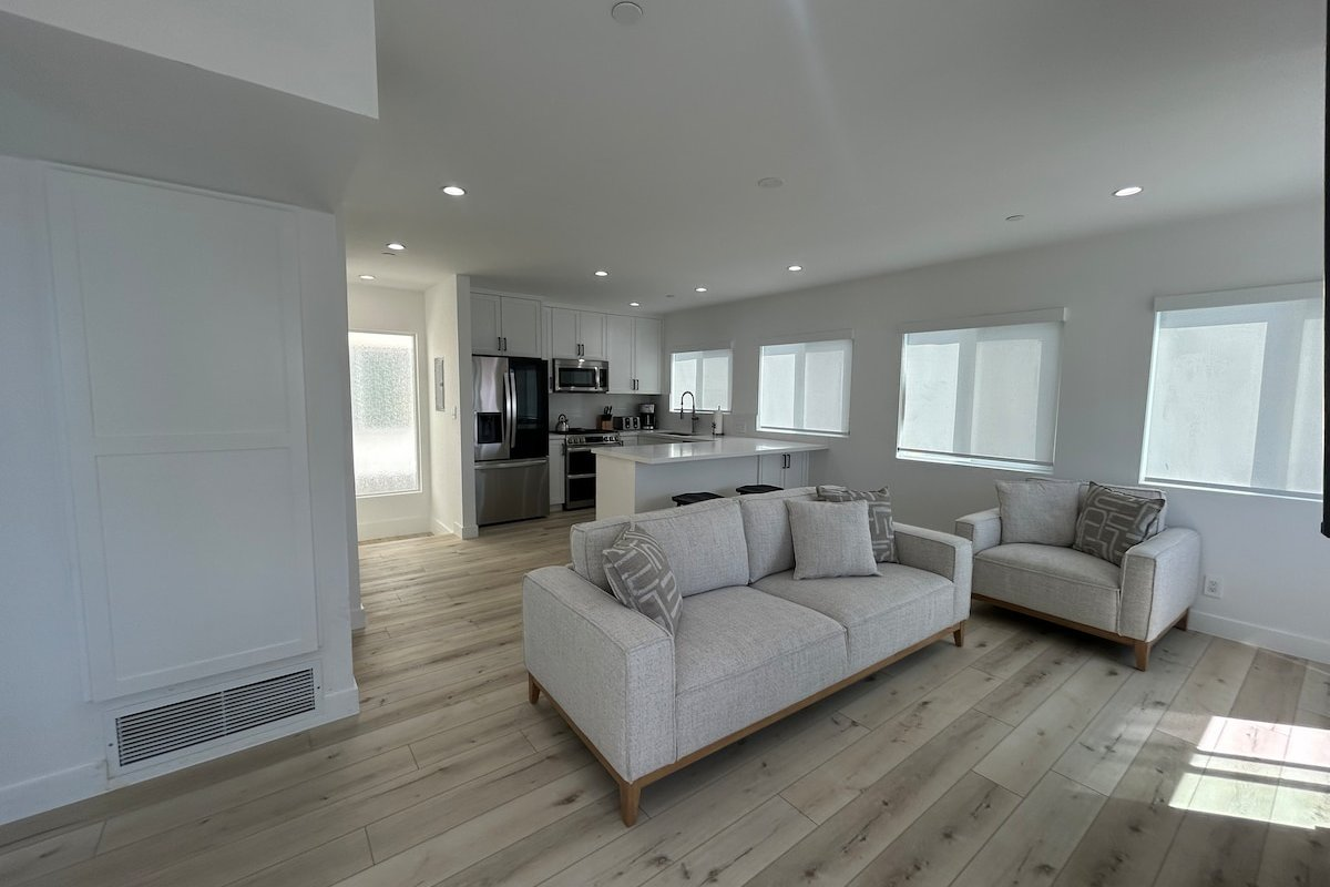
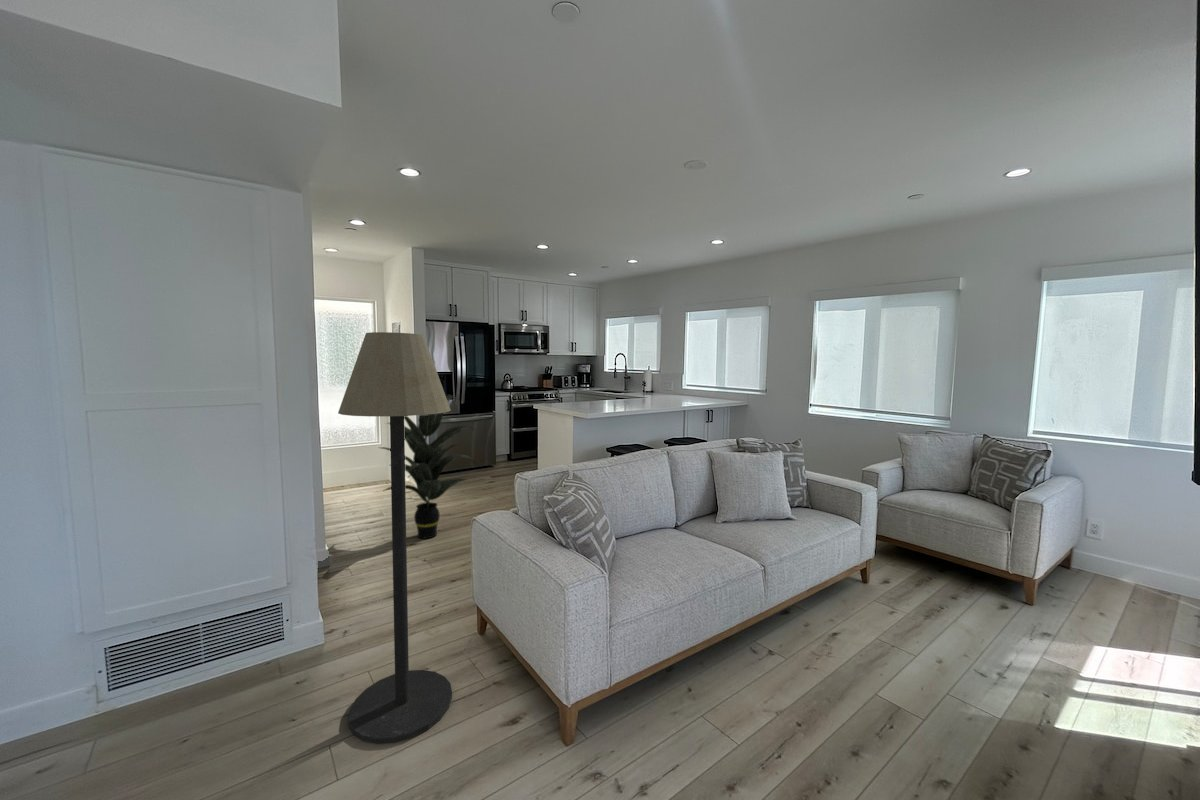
+ floor lamp (399, 525)
+ indoor plant (428, 459)
